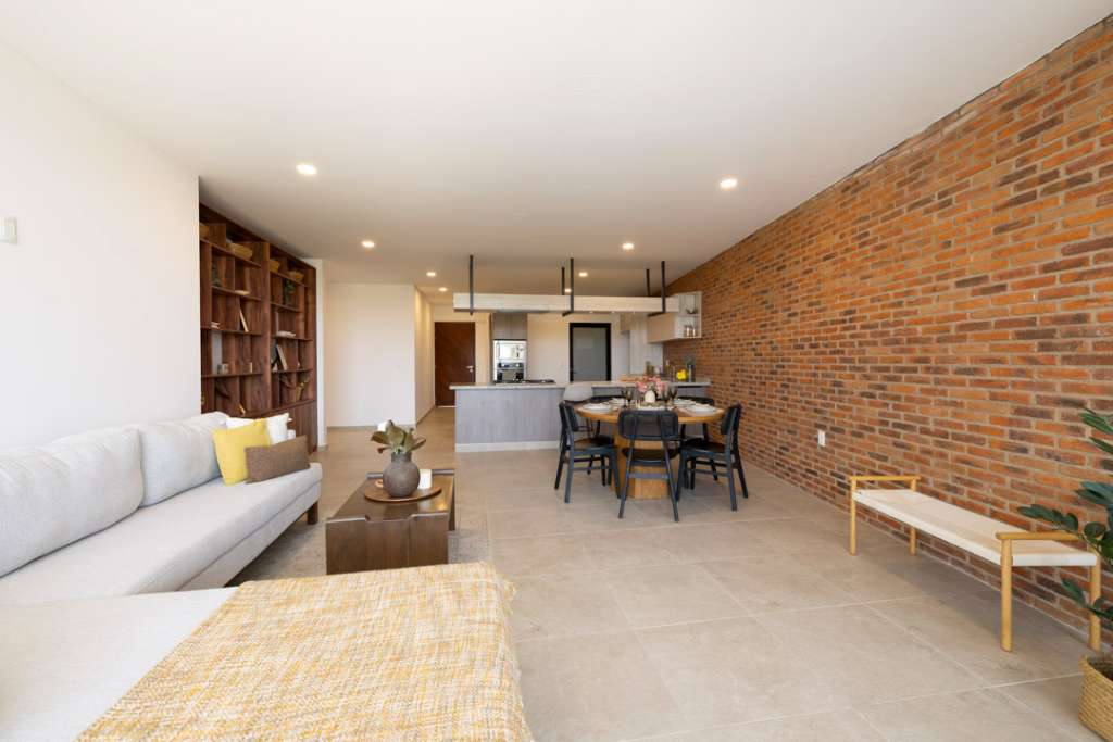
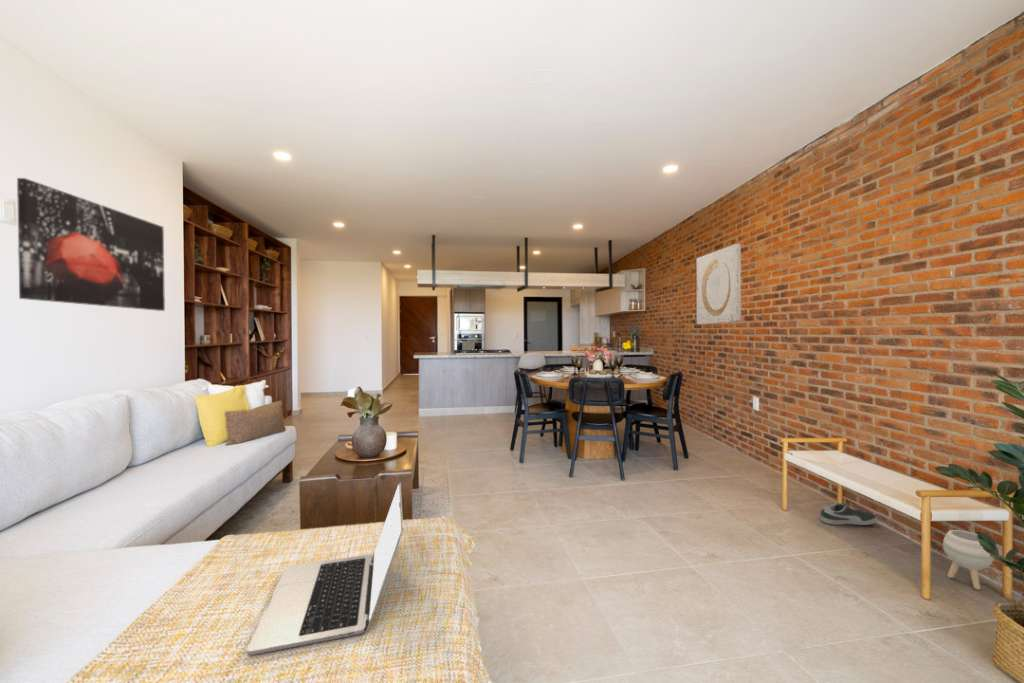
+ planter (967, 559)
+ wall art (716, 287)
+ shoe (848, 513)
+ laptop (341, 558)
+ wall art (104, 256)
